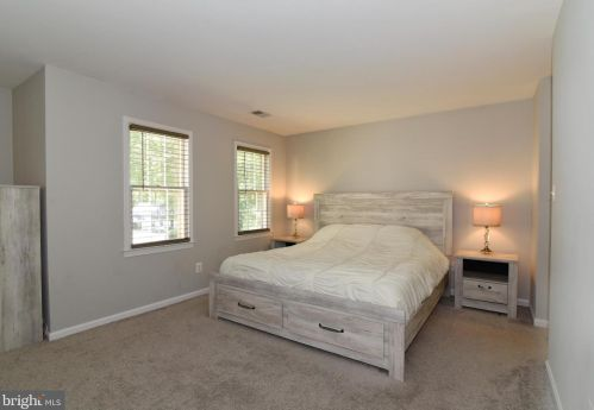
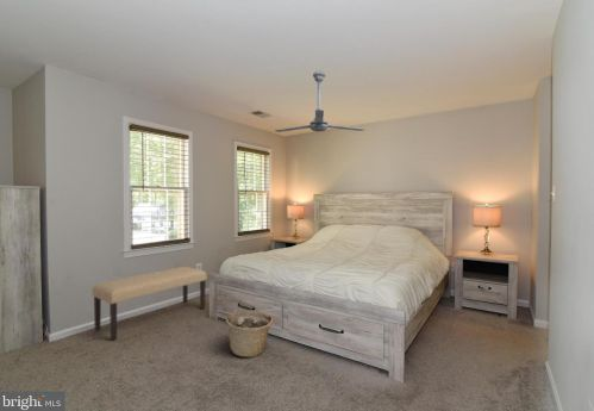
+ ceiling fan (319, 98)
+ basket (249, 331)
+ bench (151, 293)
